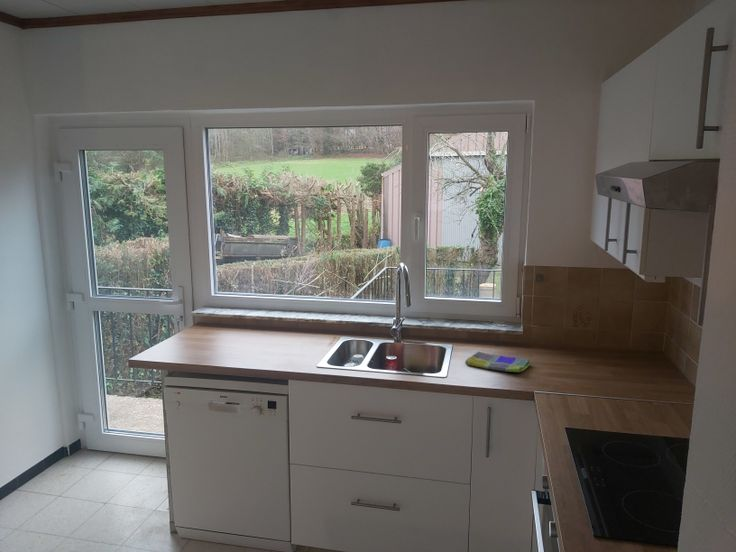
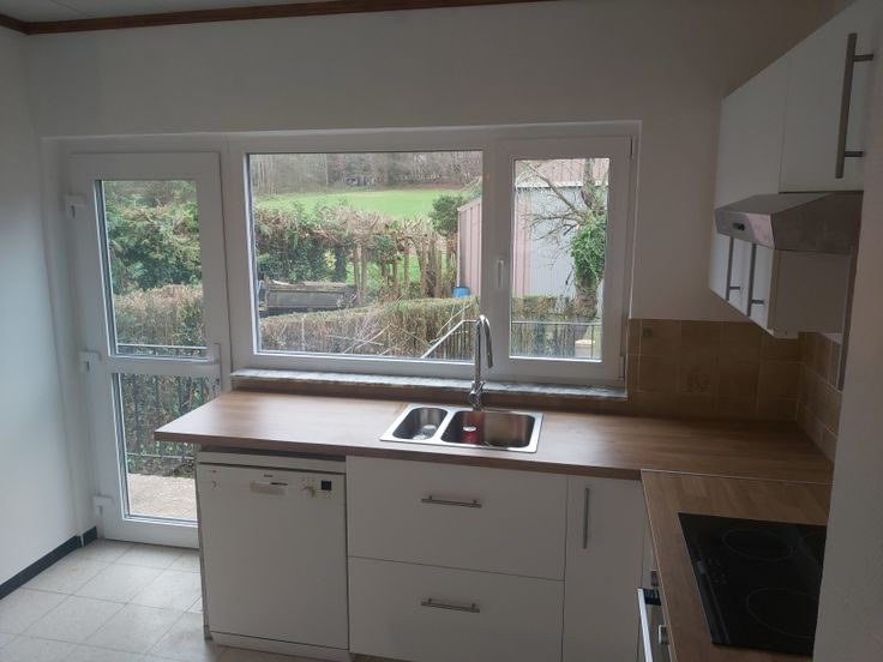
- dish towel (497, 361)
